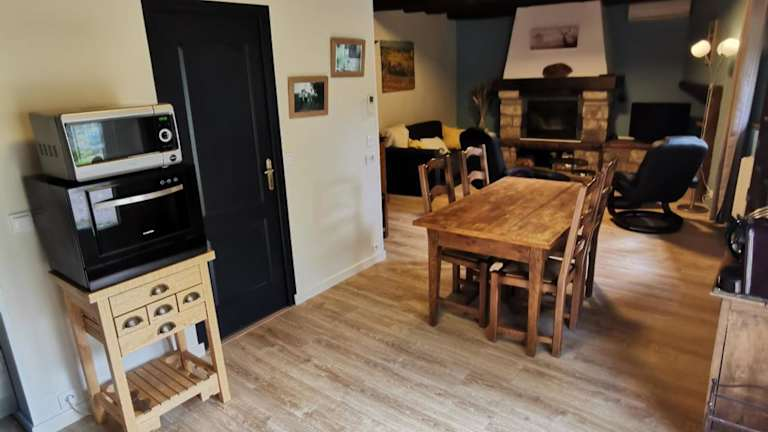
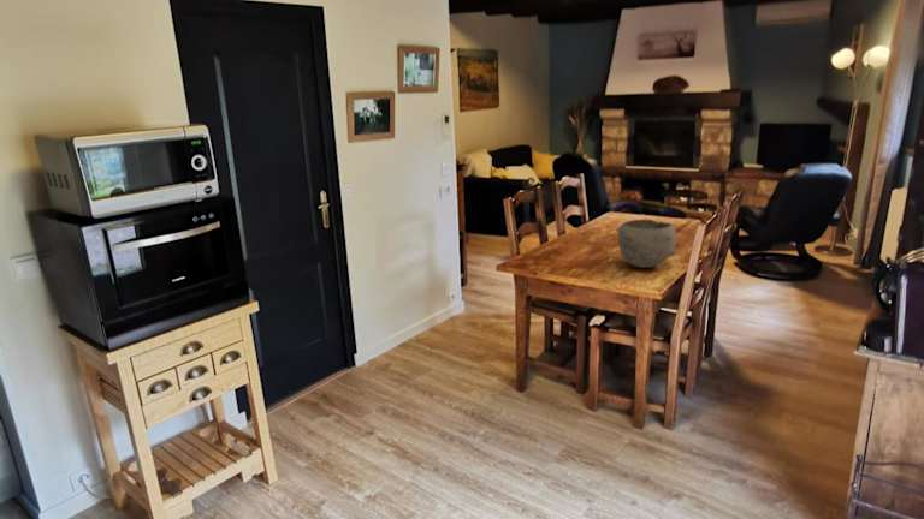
+ bowl (646, 244)
